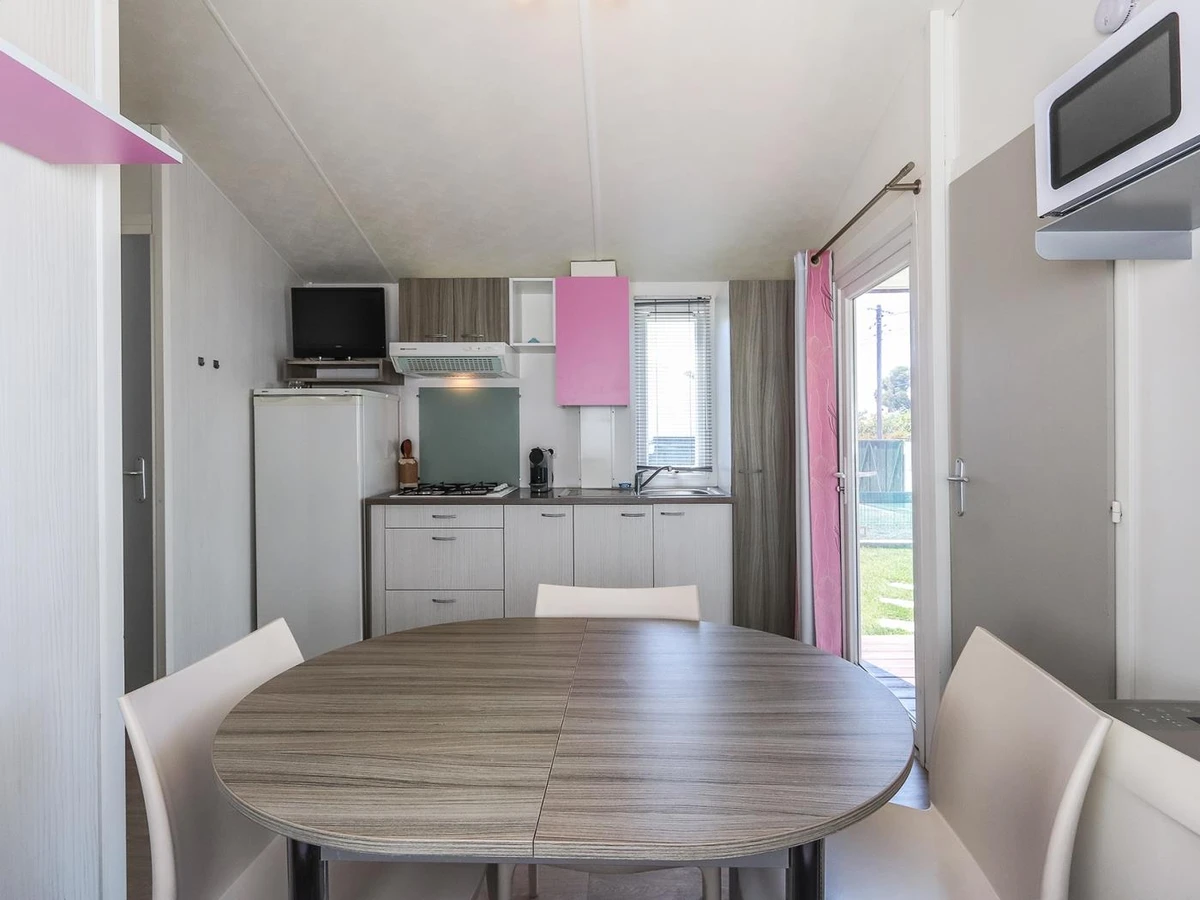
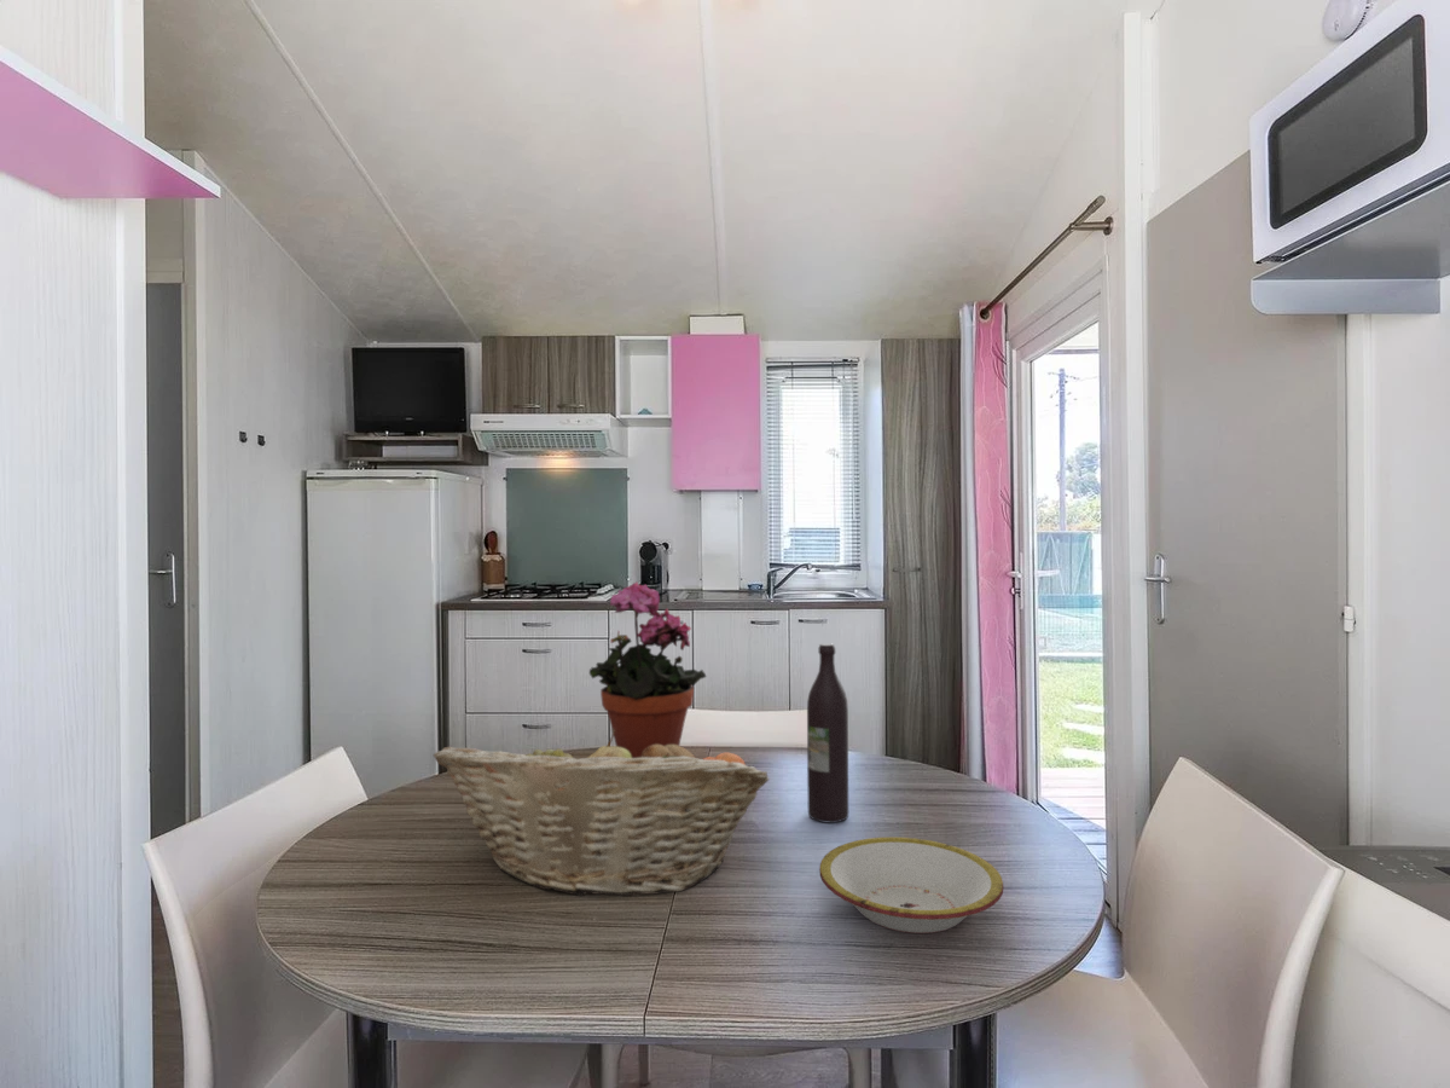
+ fruit basket (602, 791)
+ wine bottle (826, 730)
+ bowl (909, 890)
+ potted plant (646, 677)
